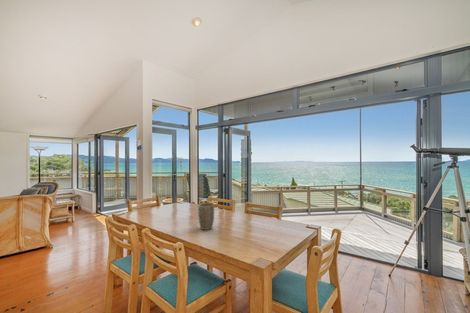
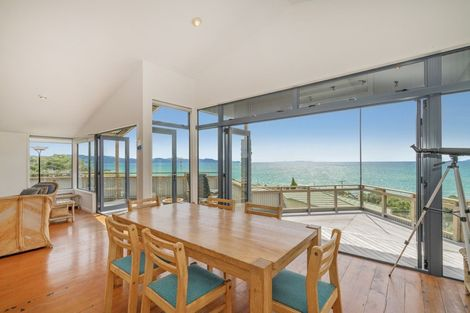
- plant pot (206, 216)
